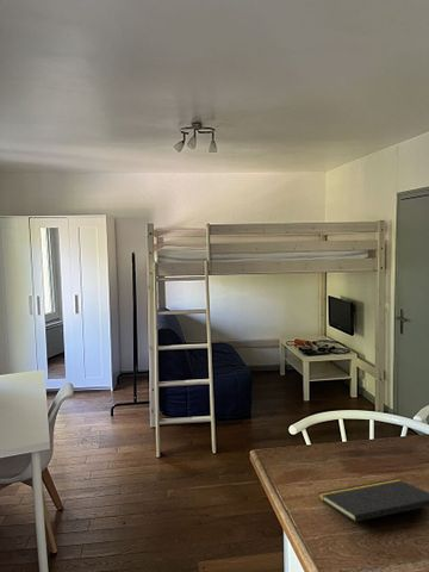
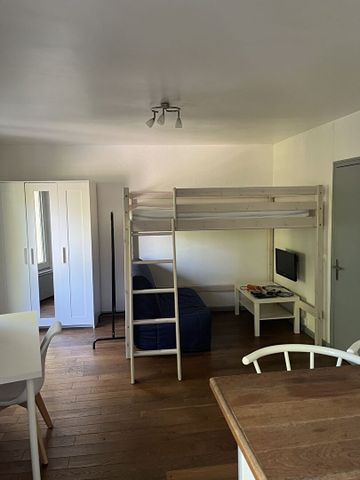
- notepad (377, 497)
